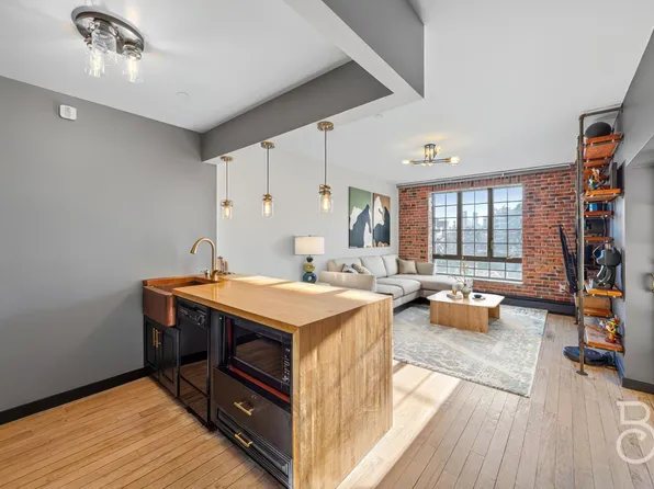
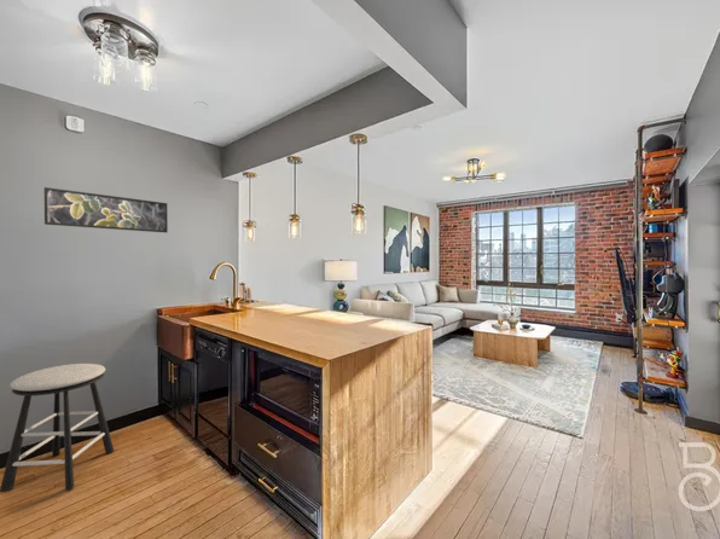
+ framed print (112, 211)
+ stool (59, 419)
